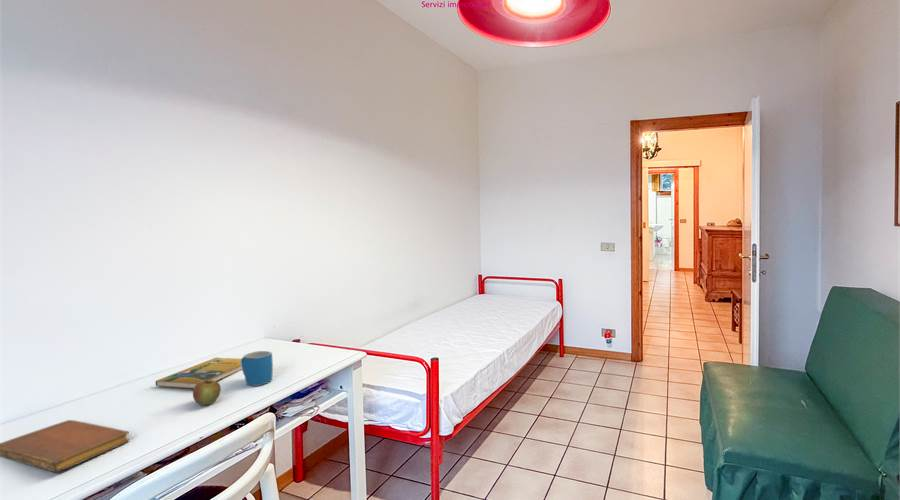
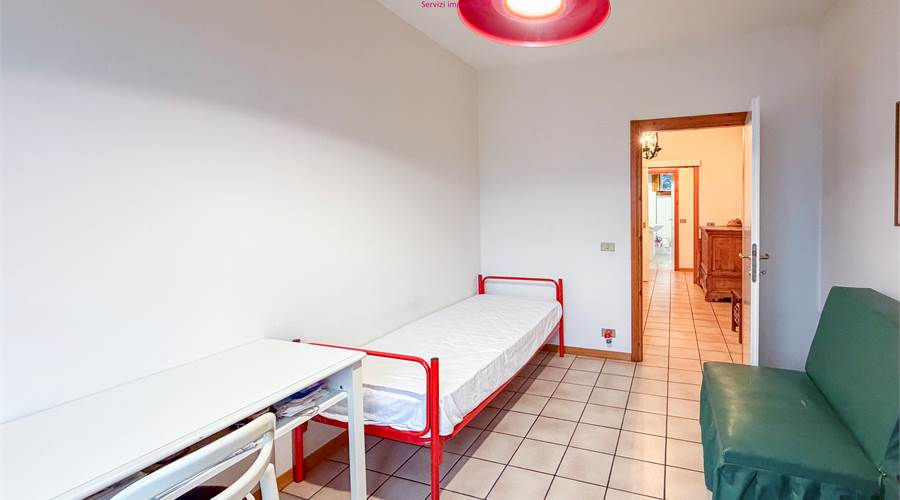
- booklet (208, 371)
- mug (254, 367)
- notebook (63, 443)
- apple (206, 390)
